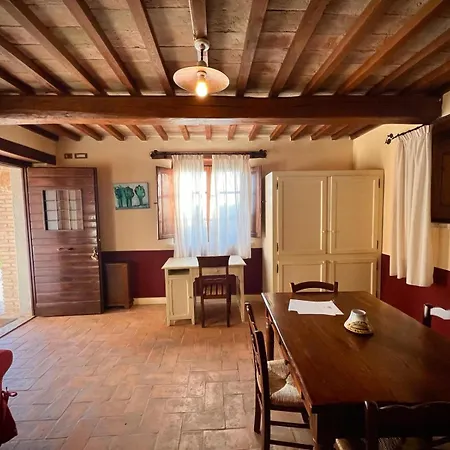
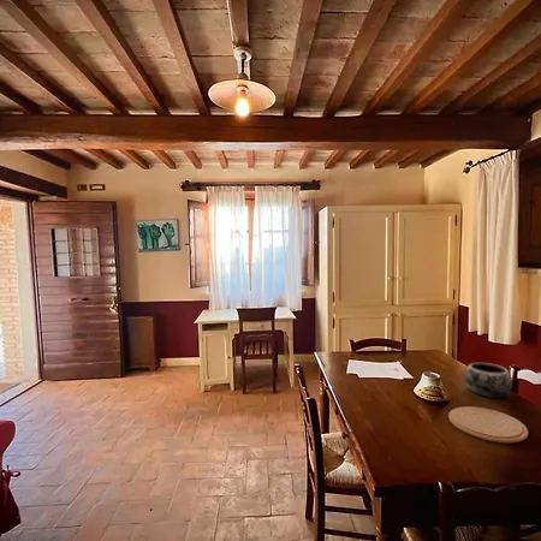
+ decorative bowl (487, 379)
+ plate (486, 422)
